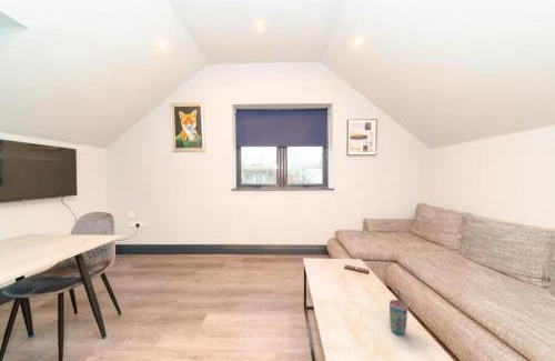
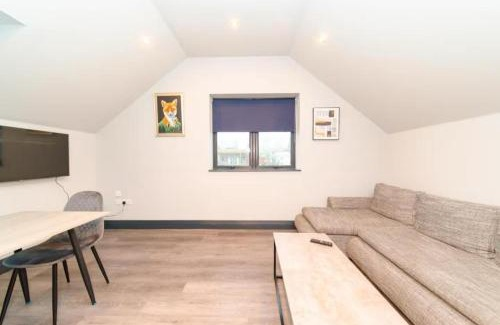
- cup (397, 311)
